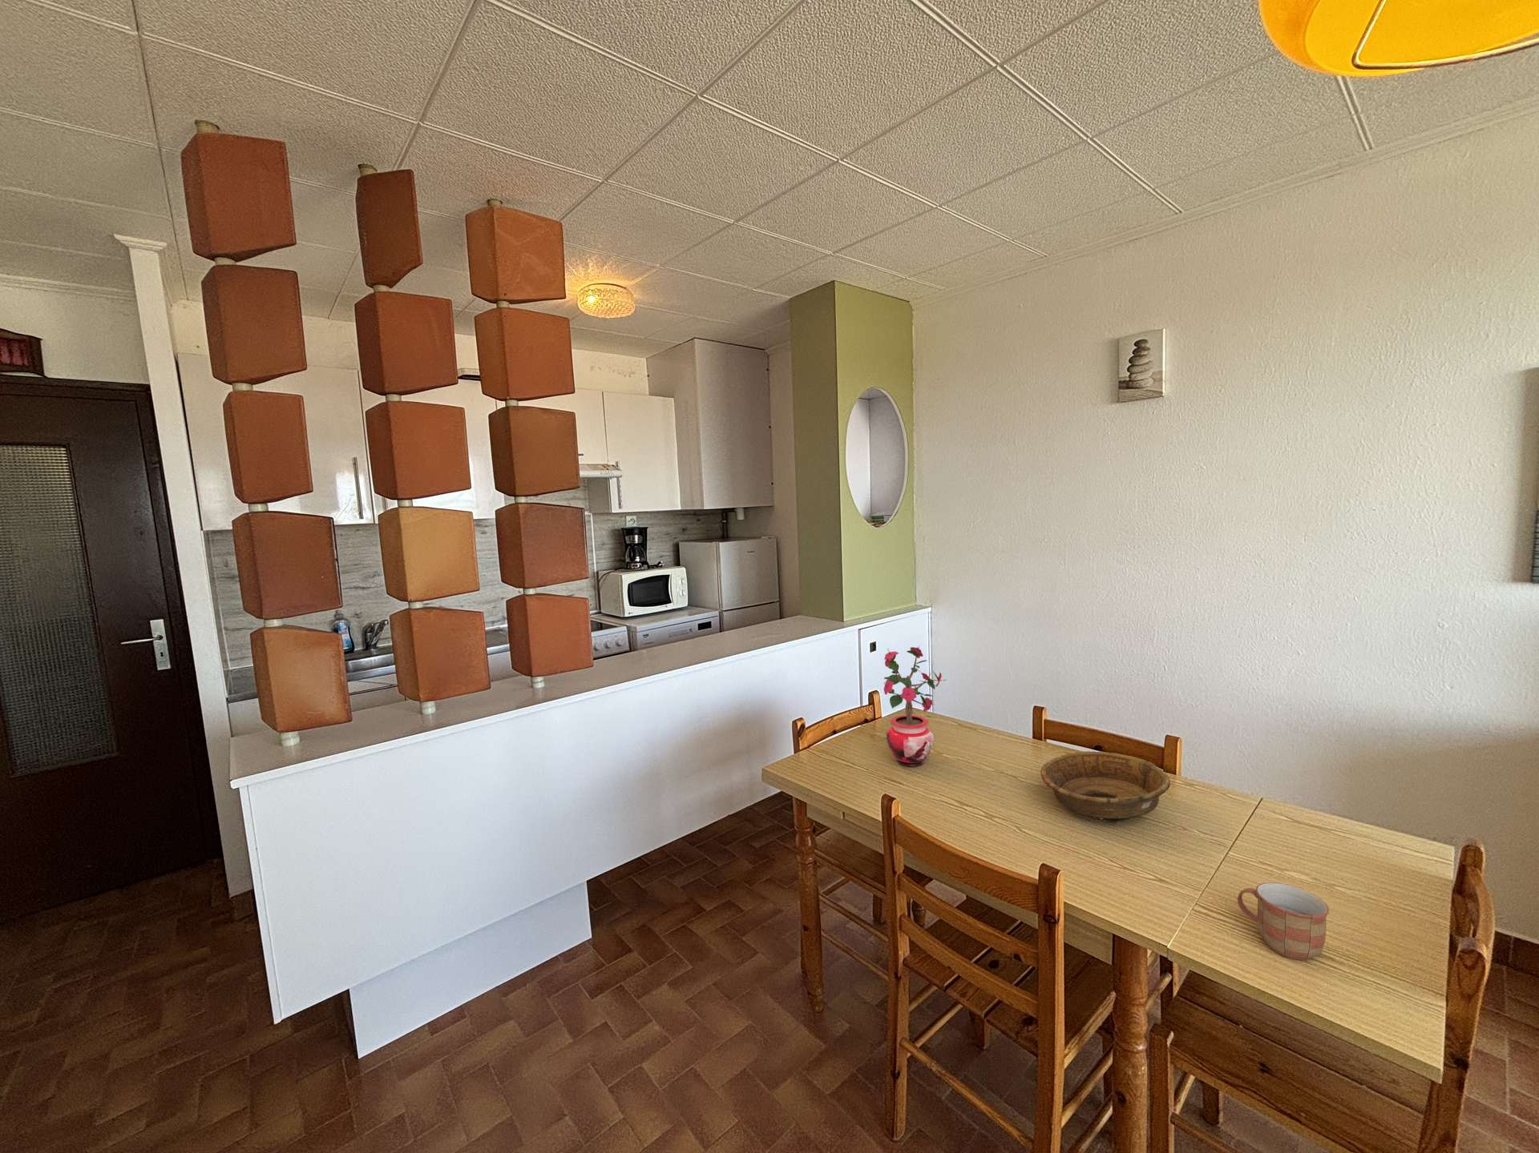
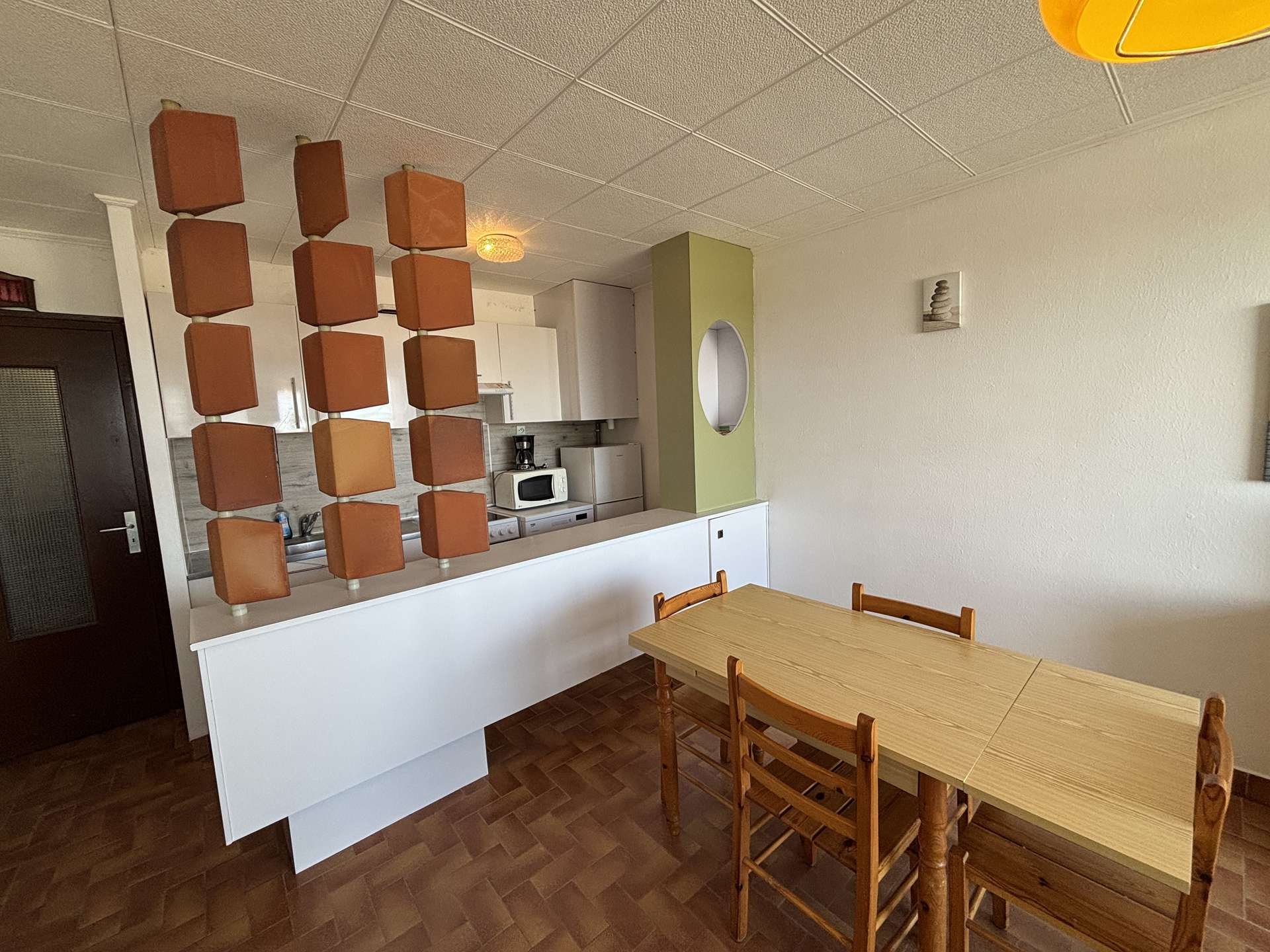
- mug (1280, 918)
- decorative bowl (1103, 788)
- potted plant (908, 702)
